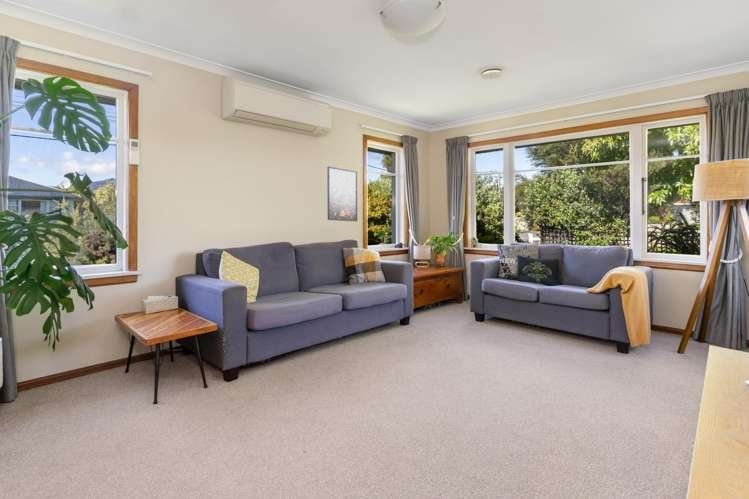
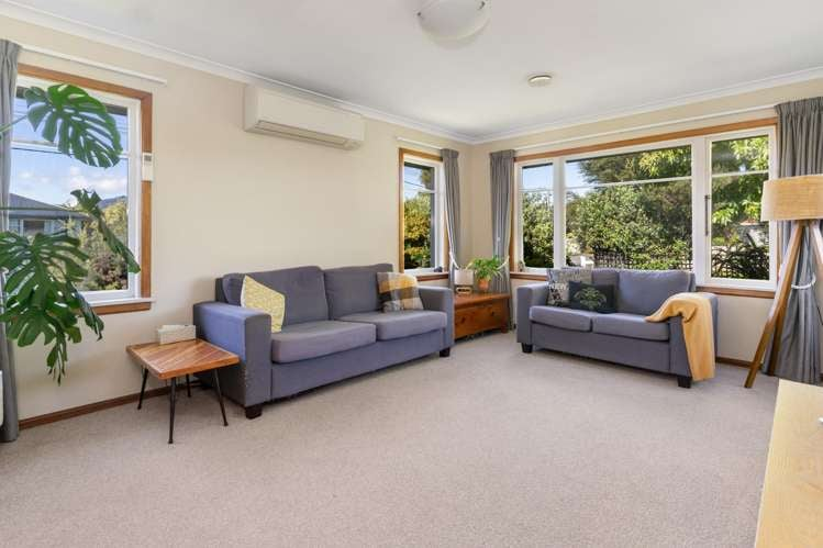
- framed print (342, 194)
